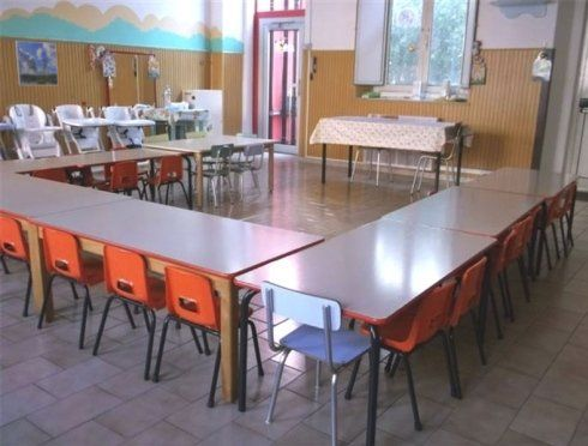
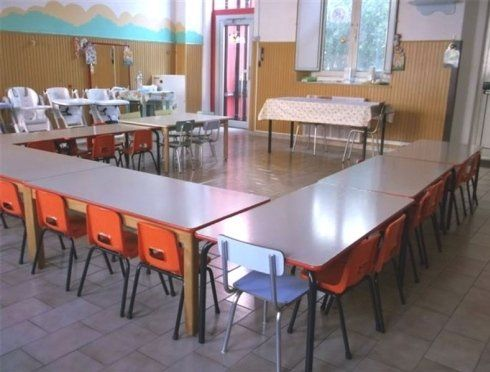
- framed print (37, 64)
